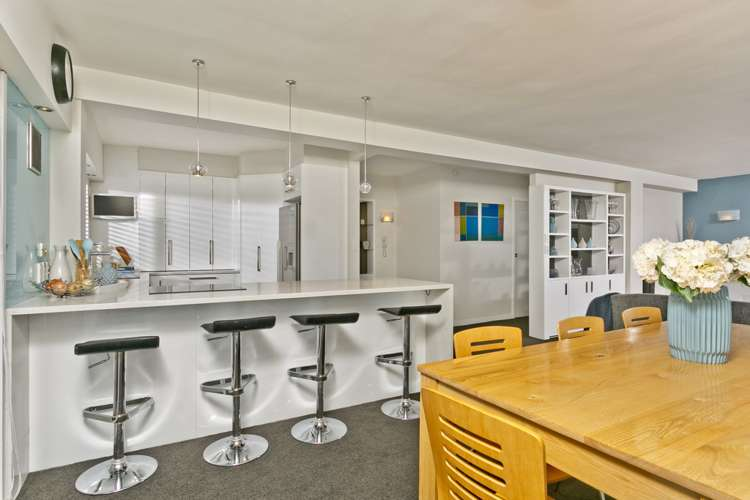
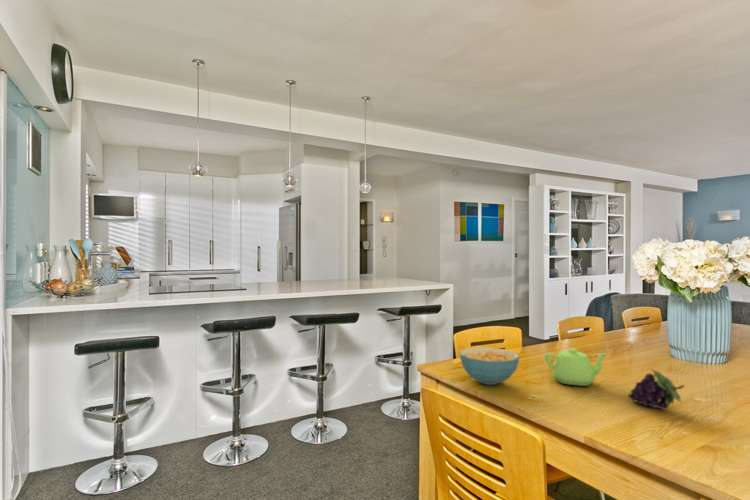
+ cereal bowl (488, 367)
+ fruit (655, 389)
+ teapot (575, 365)
